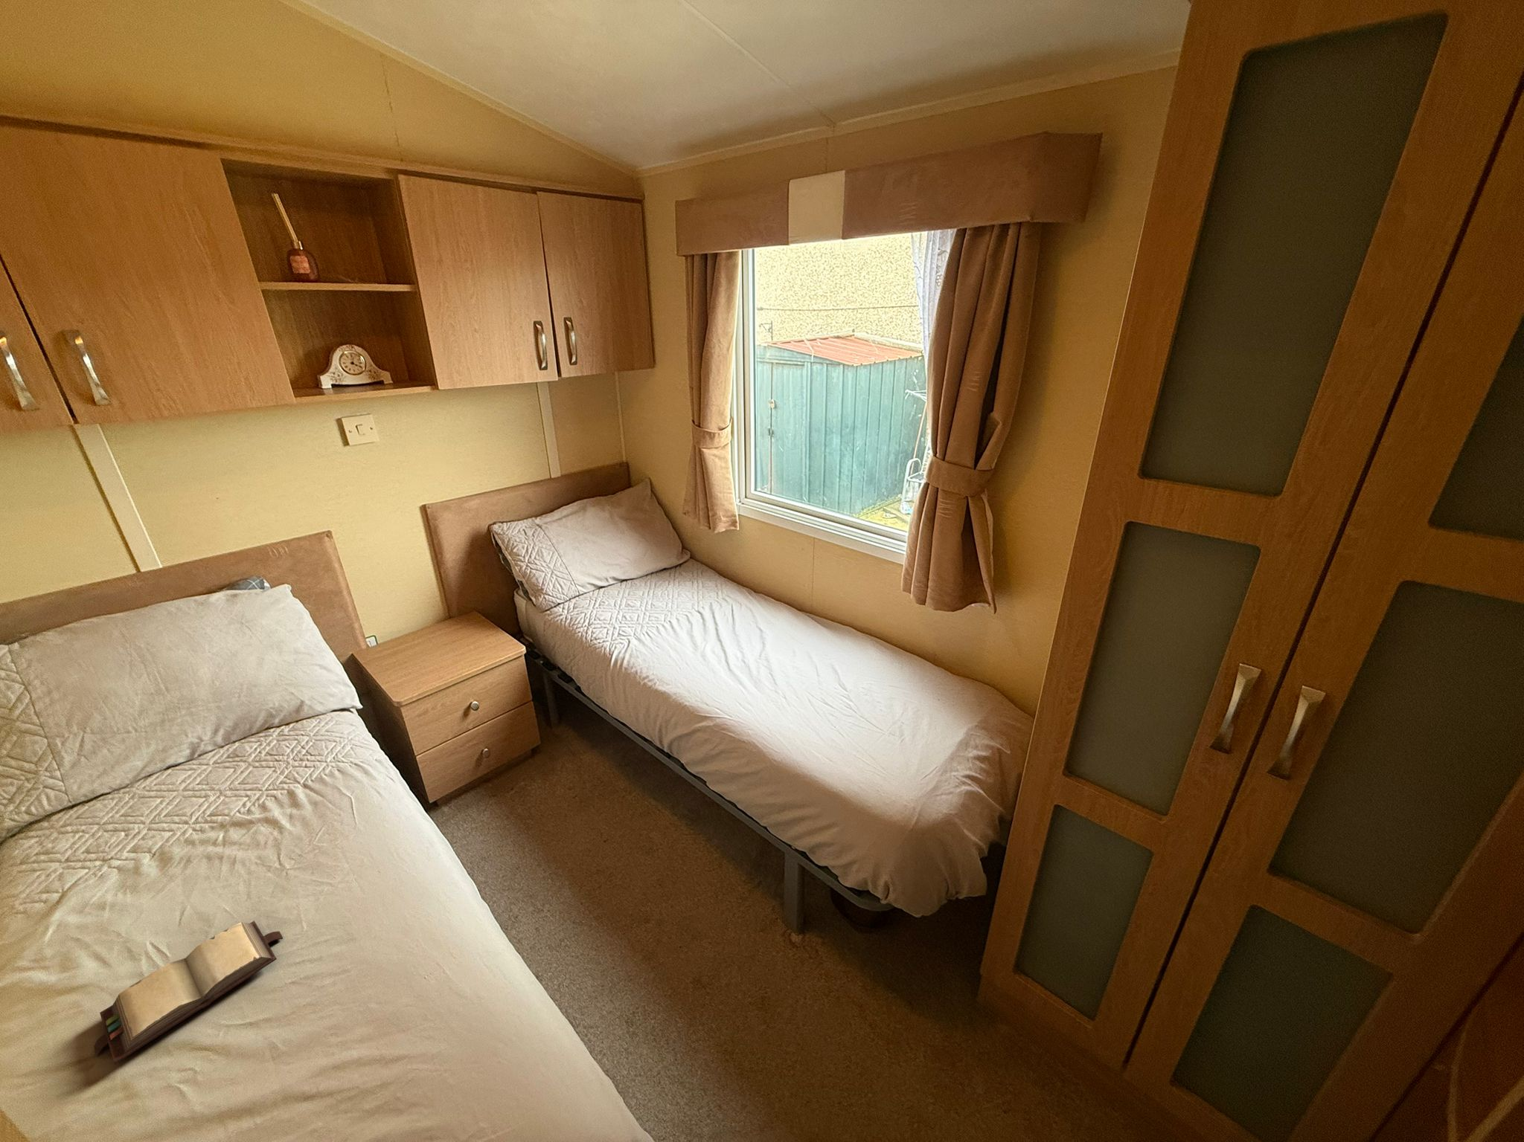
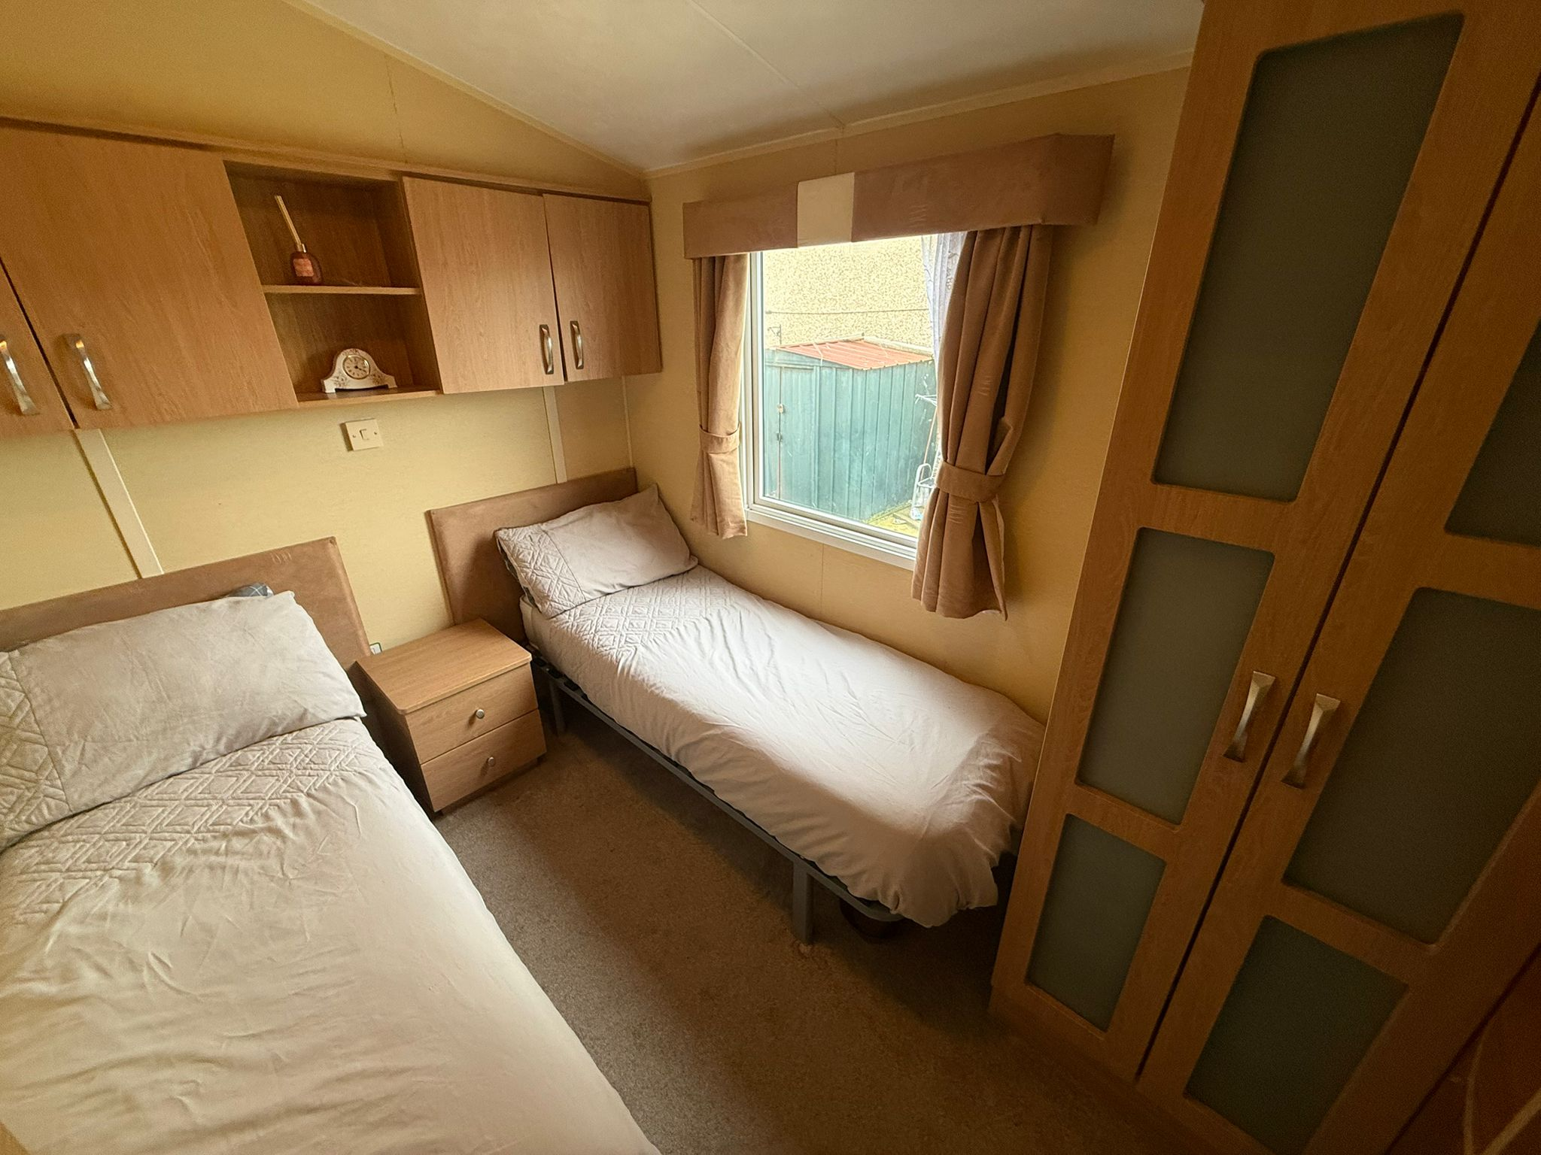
- hardback book (192, 980)
